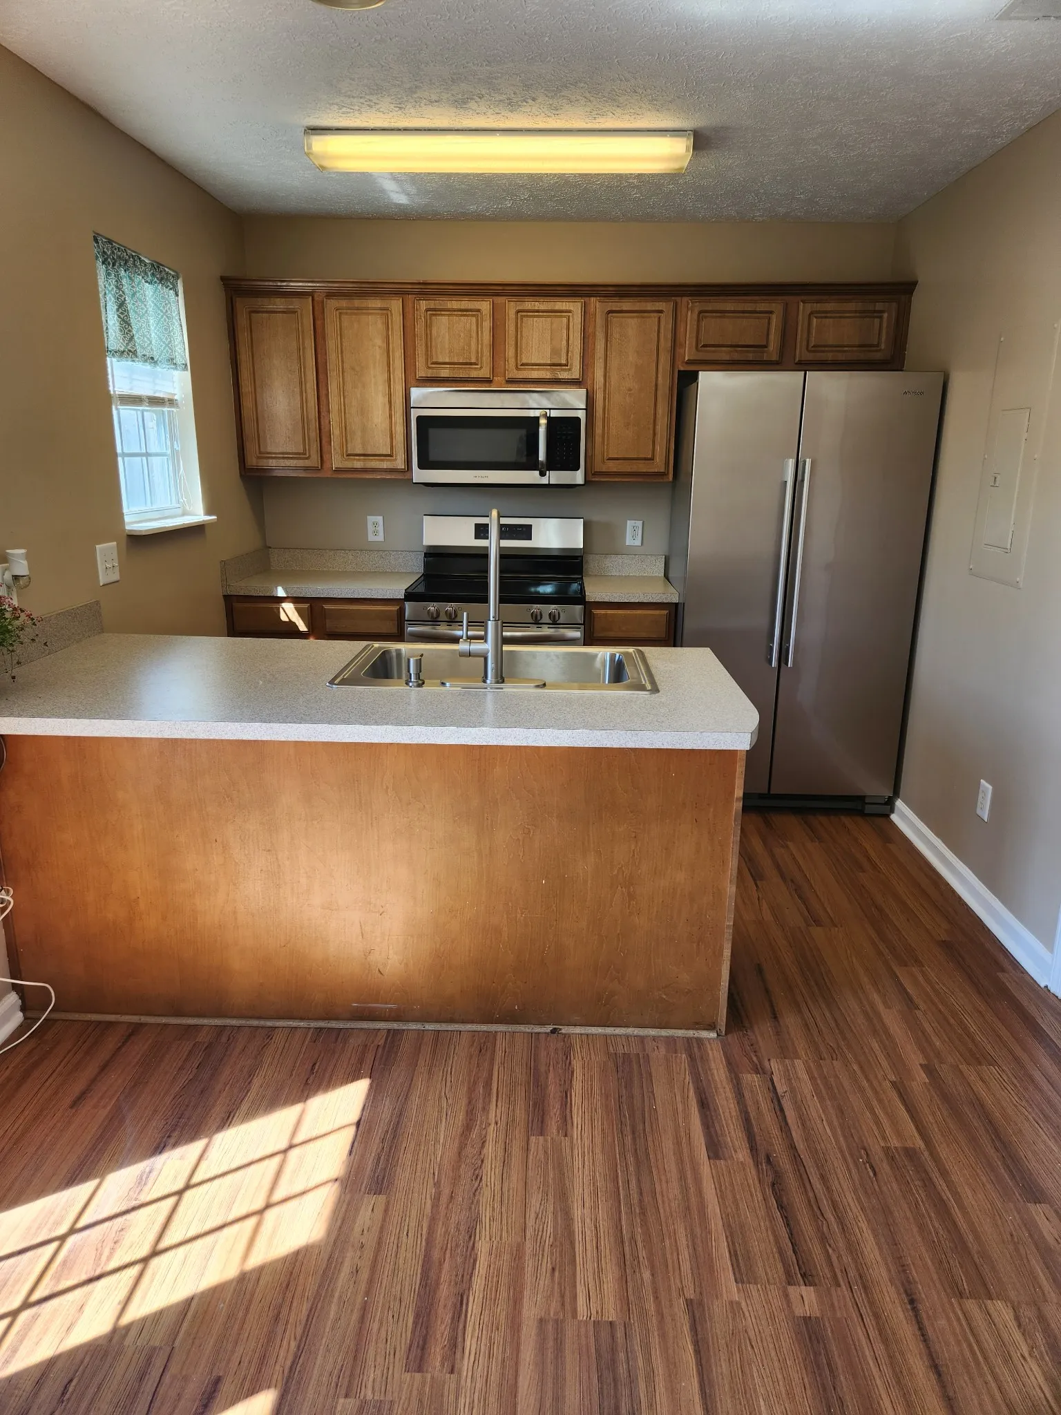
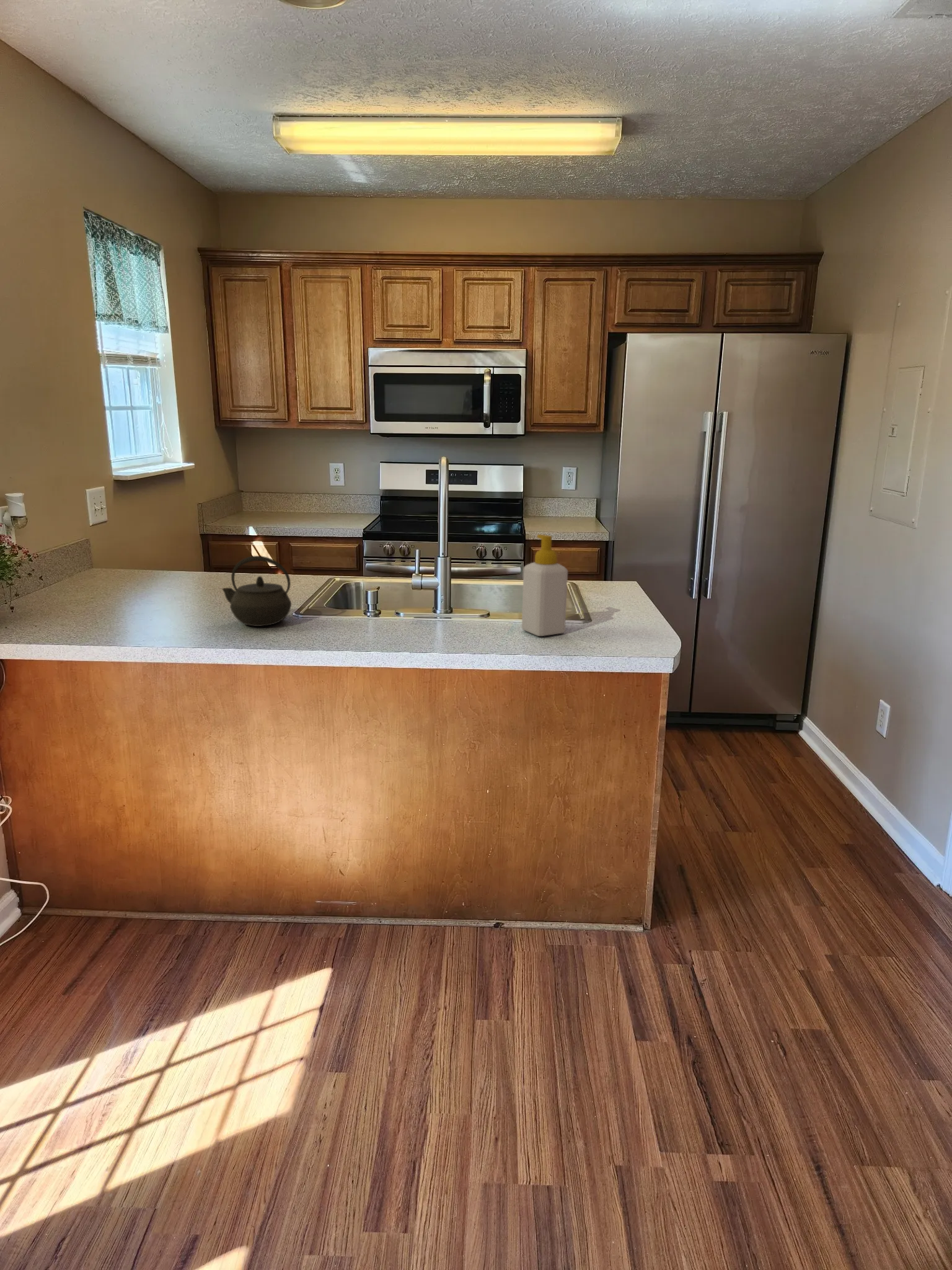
+ kettle (256, 589)
+ soap bottle (545, 584)
